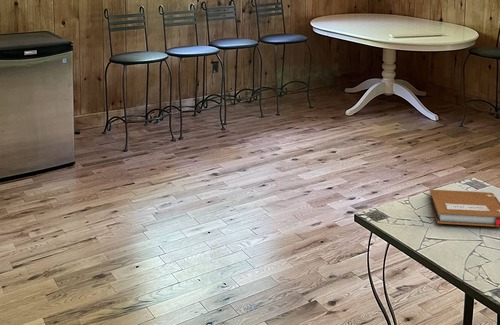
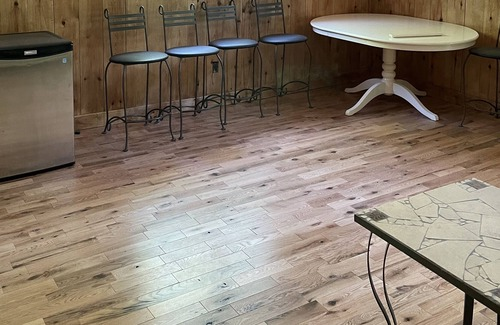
- notebook (468, 207)
